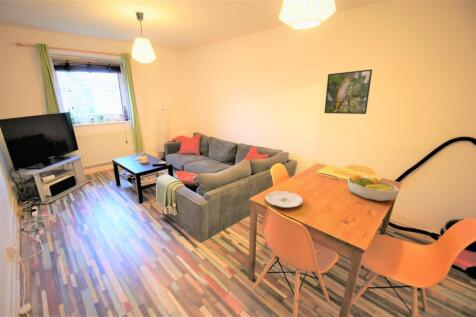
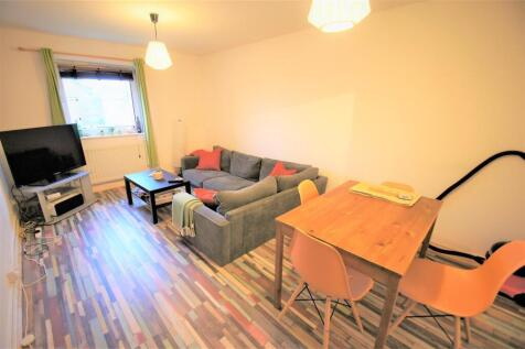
- plate (283, 199)
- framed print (346, 93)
- fruit bowl (370, 186)
